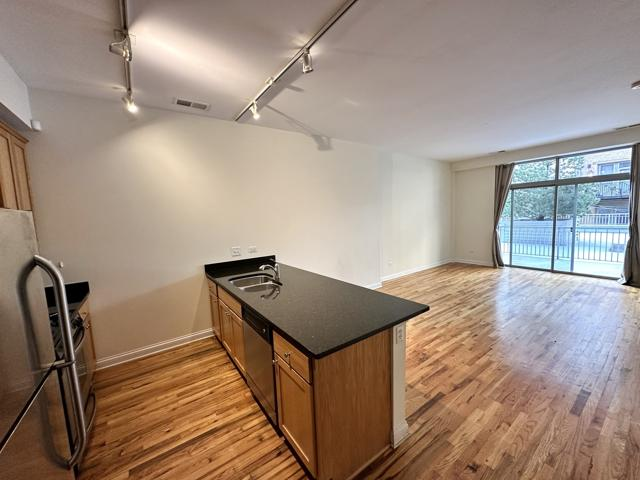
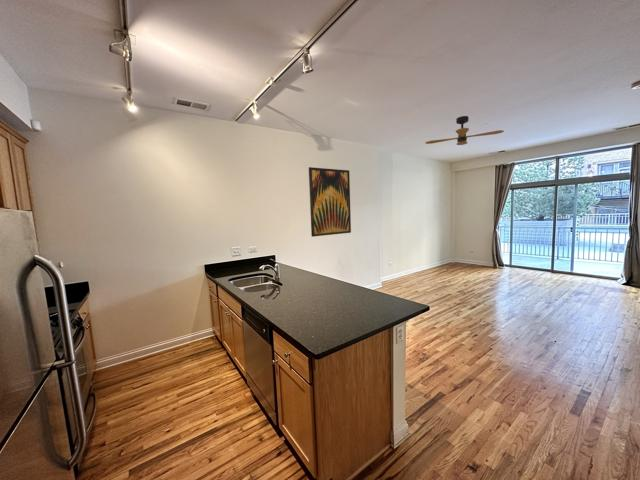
+ wall art (331, 202)
+ ceiling fan (462, 129)
